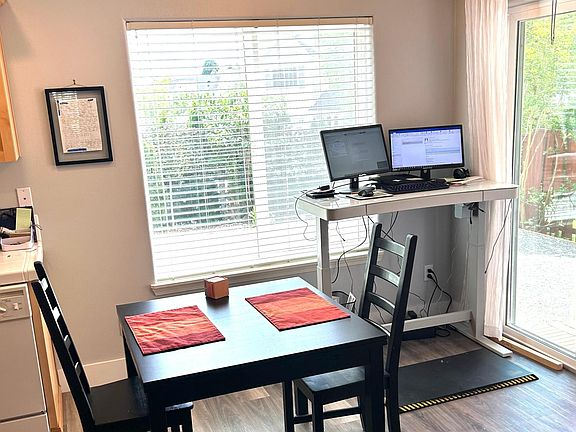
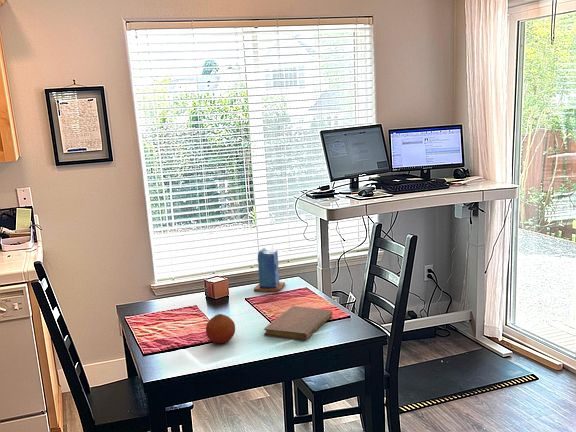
+ fruit (220, 328)
+ candle (268, 266)
+ notebook (299, 322)
